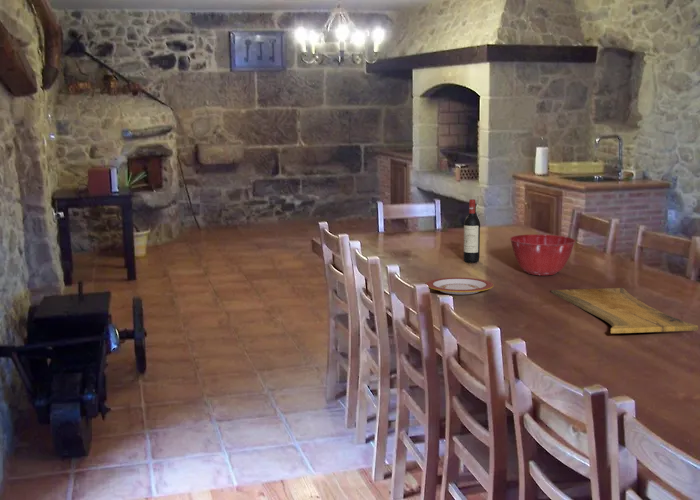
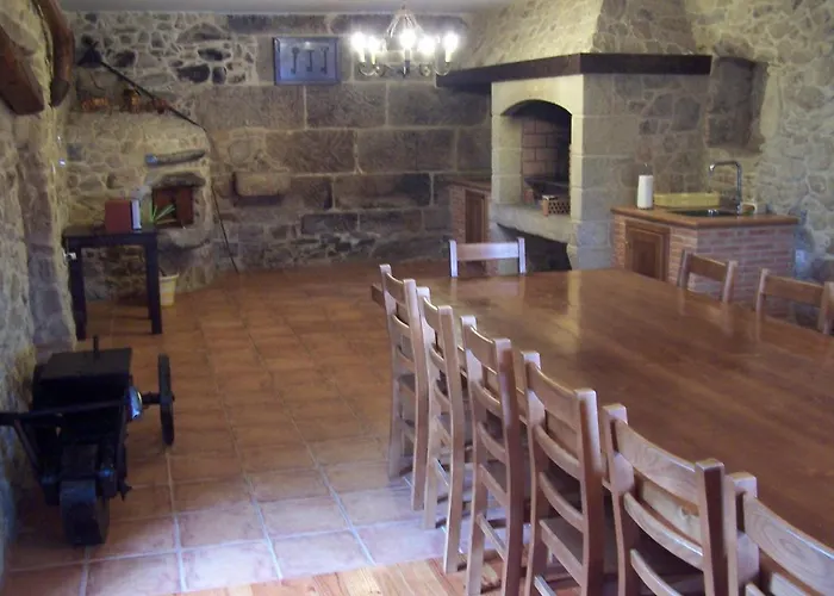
- cutting board (617, 308)
- plate (459, 286)
- wine bottle (471, 230)
- mixing bowl (542, 255)
